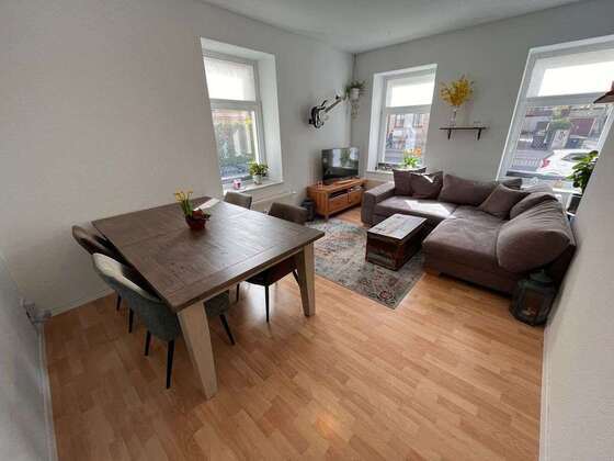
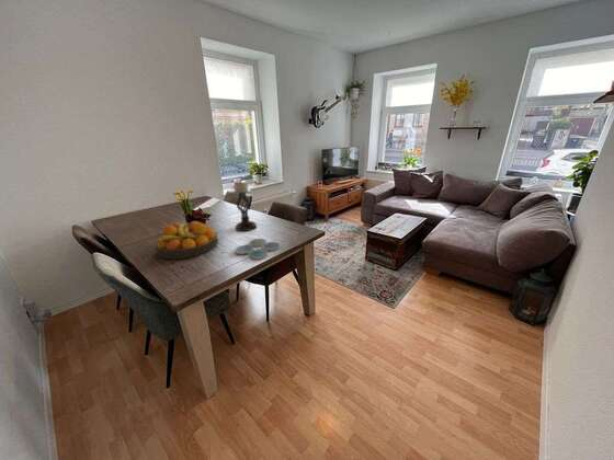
+ drink coaster (258, 249)
+ fruit bowl (186, 234)
+ candle holder (242, 204)
